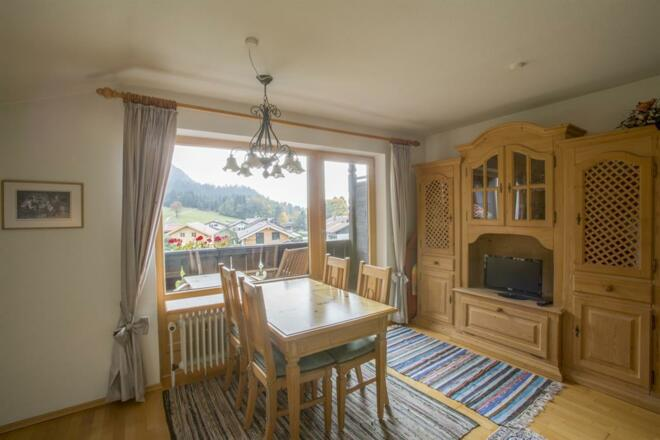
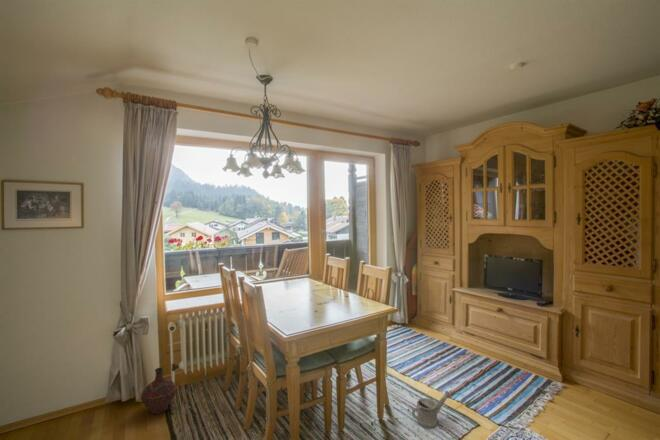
+ watering can (431, 409)
+ ceramic jug (159, 389)
